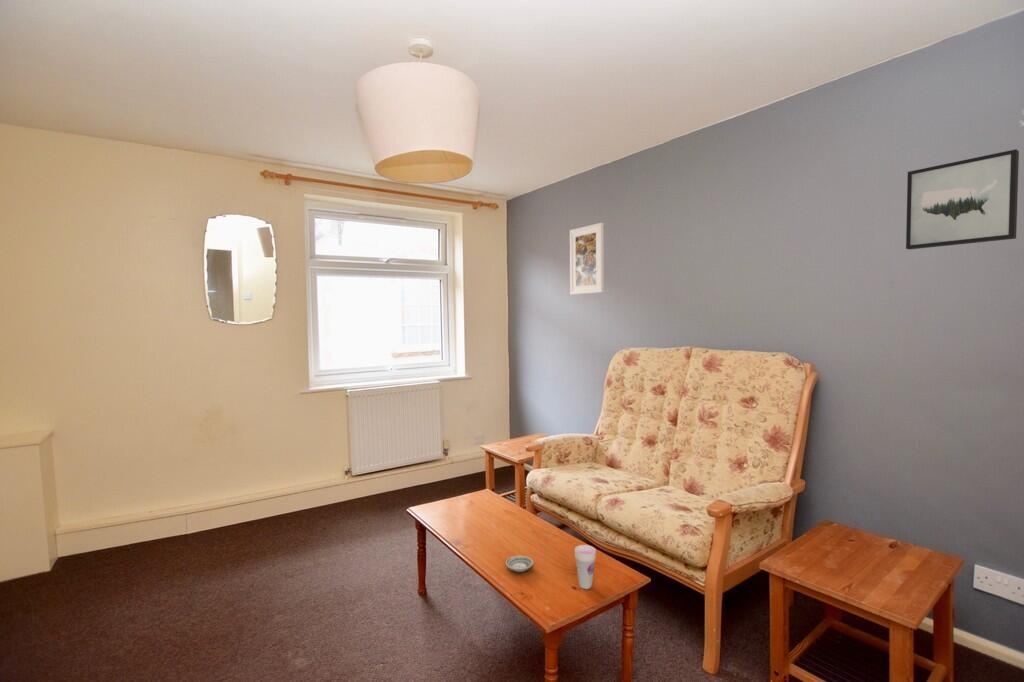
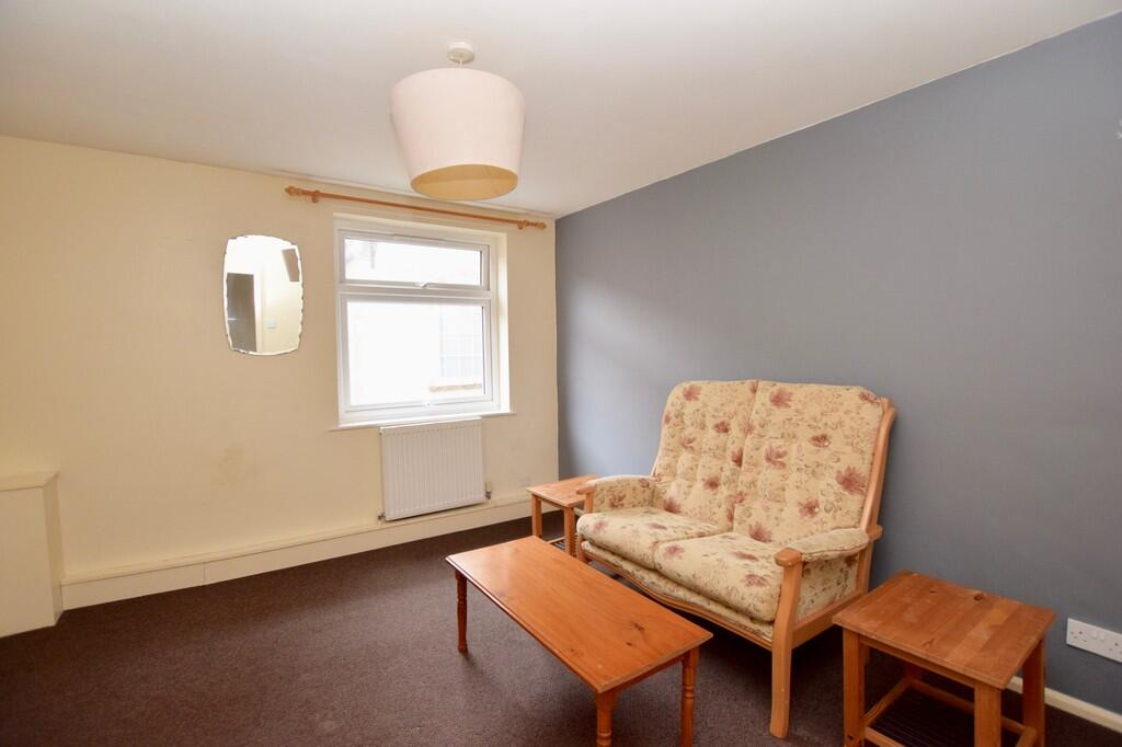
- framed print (586, 260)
- wall art (958, 203)
- saucer (519, 565)
- cup (585, 567)
